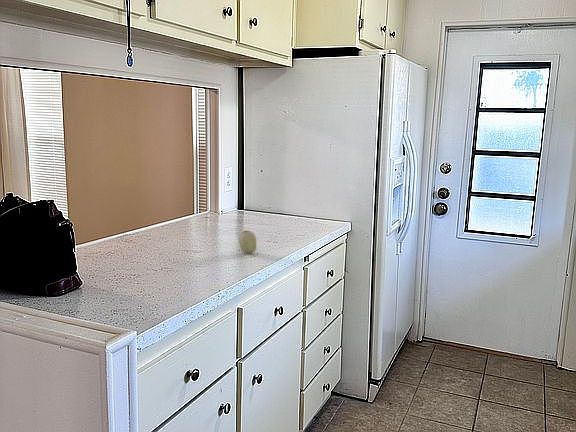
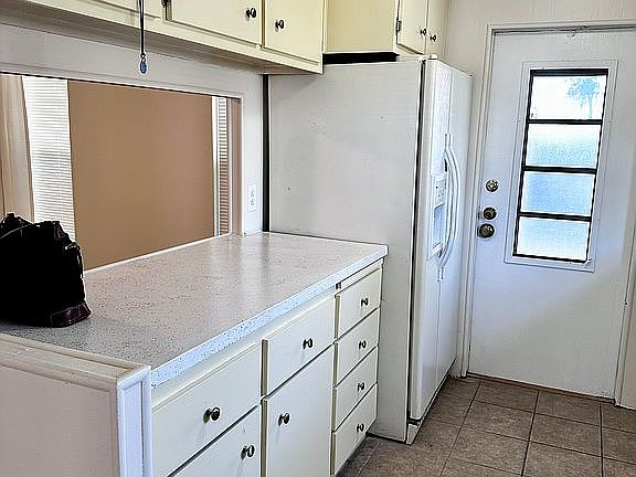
- fruit (247, 242)
